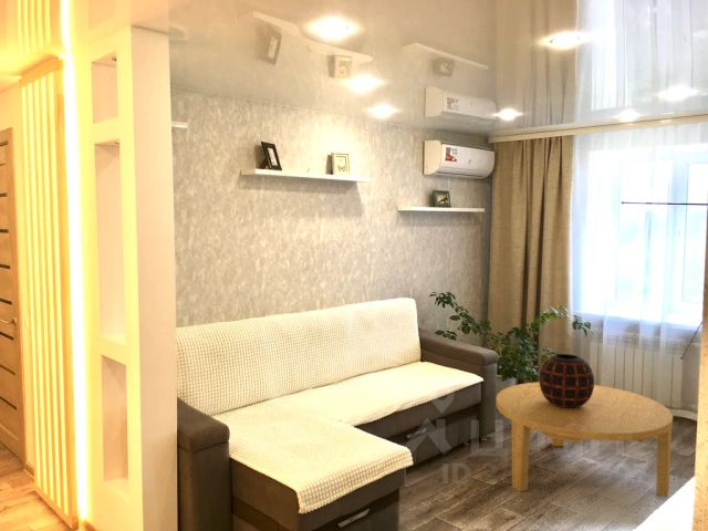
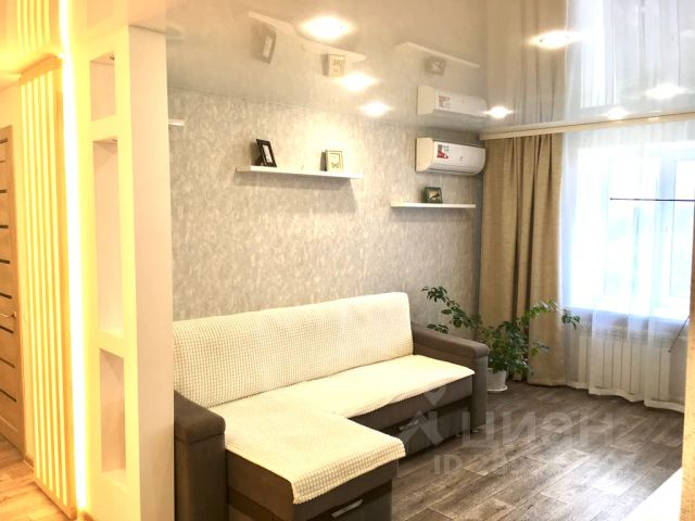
- coffee table (579, 438)
- decorative vase (565, 379)
